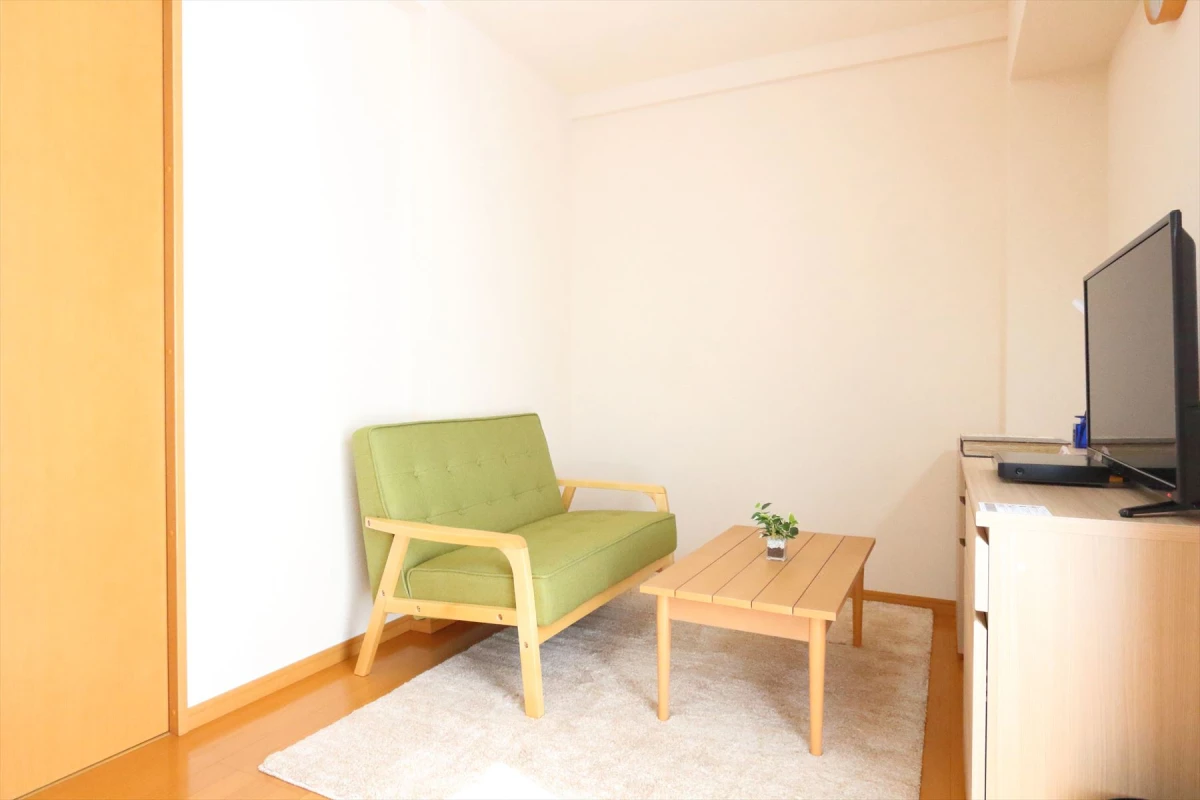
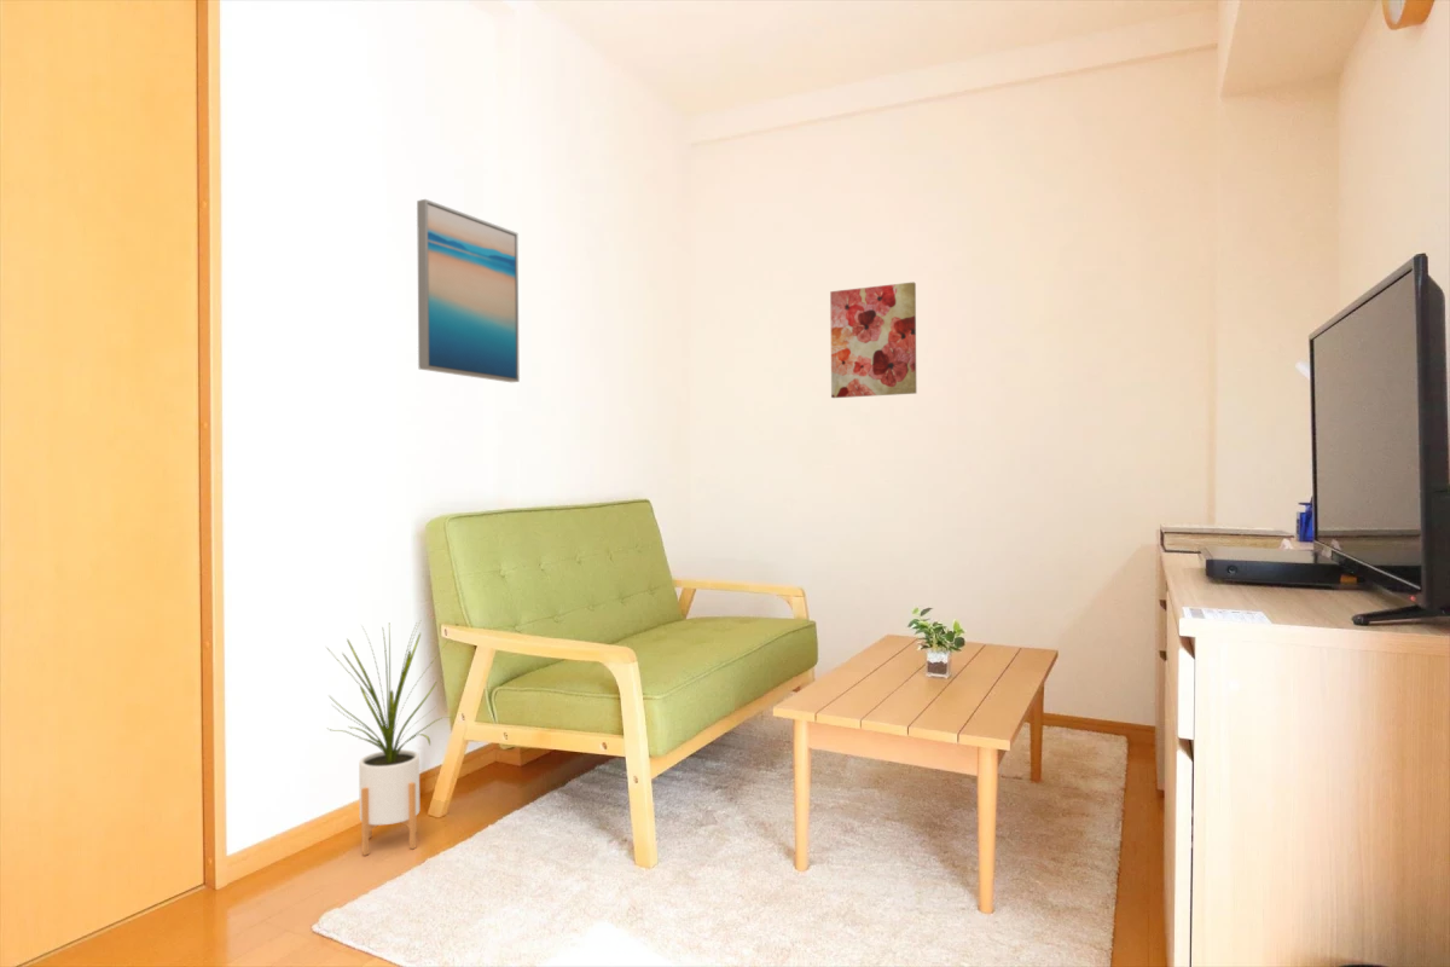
+ house plant (388, 730)
+ wall art (471, 296)
+ wall art (872, 341)
